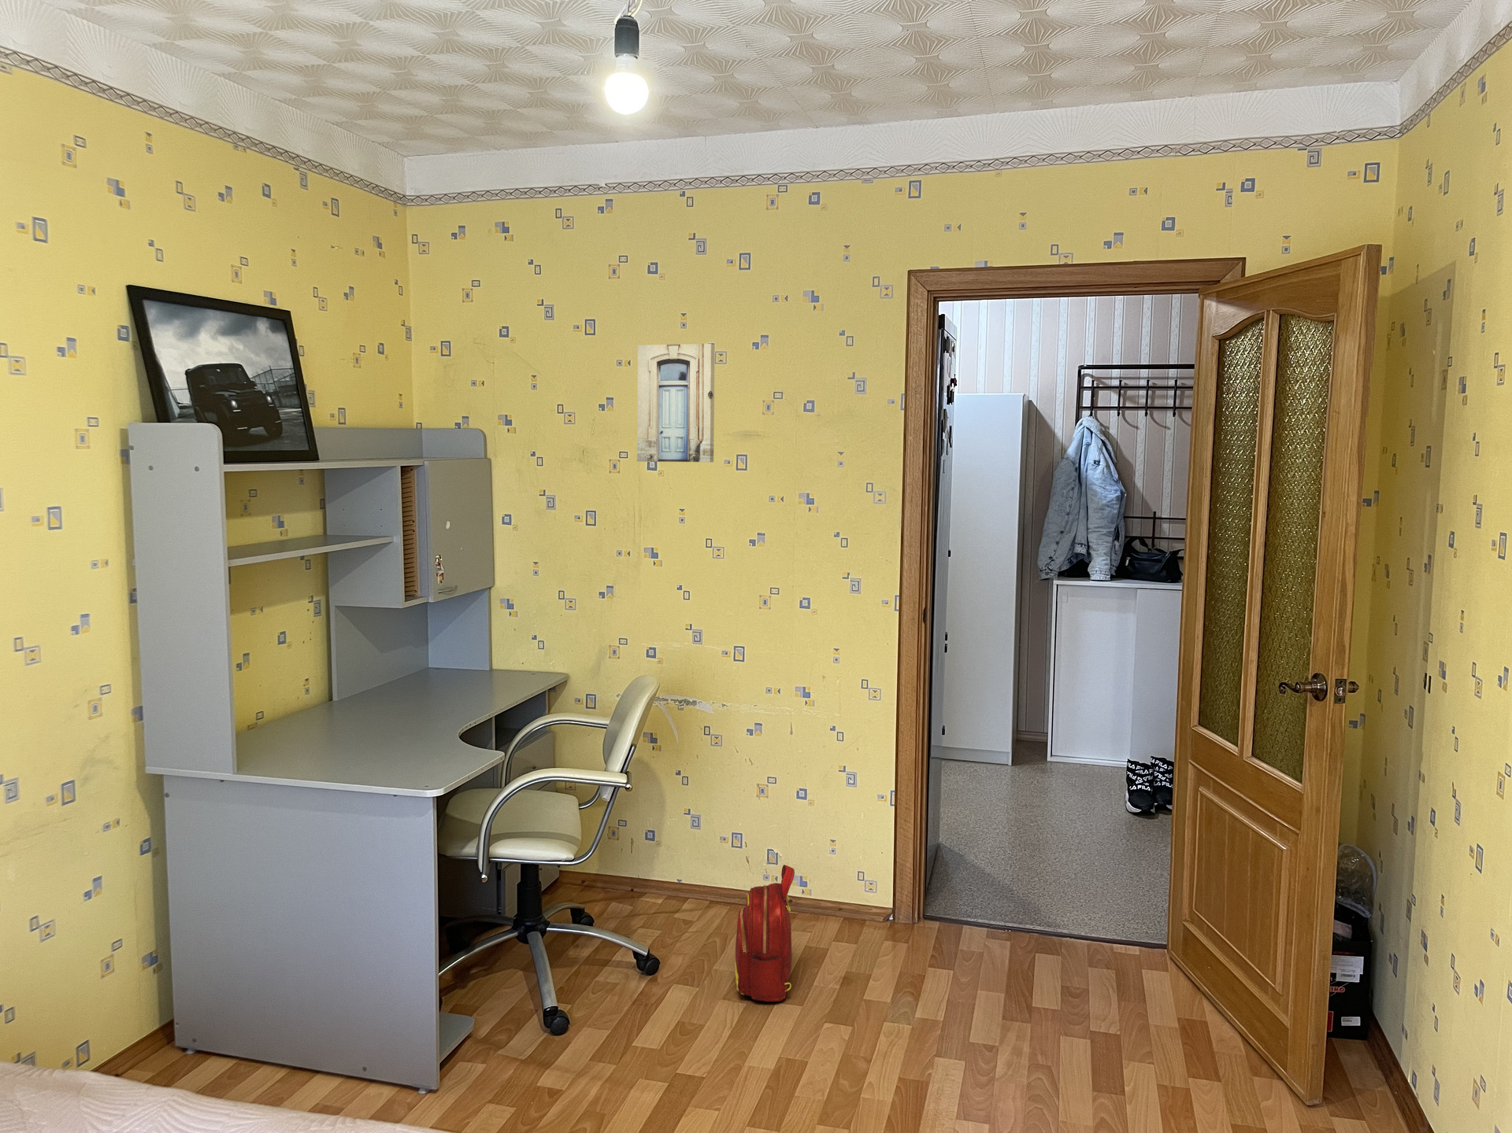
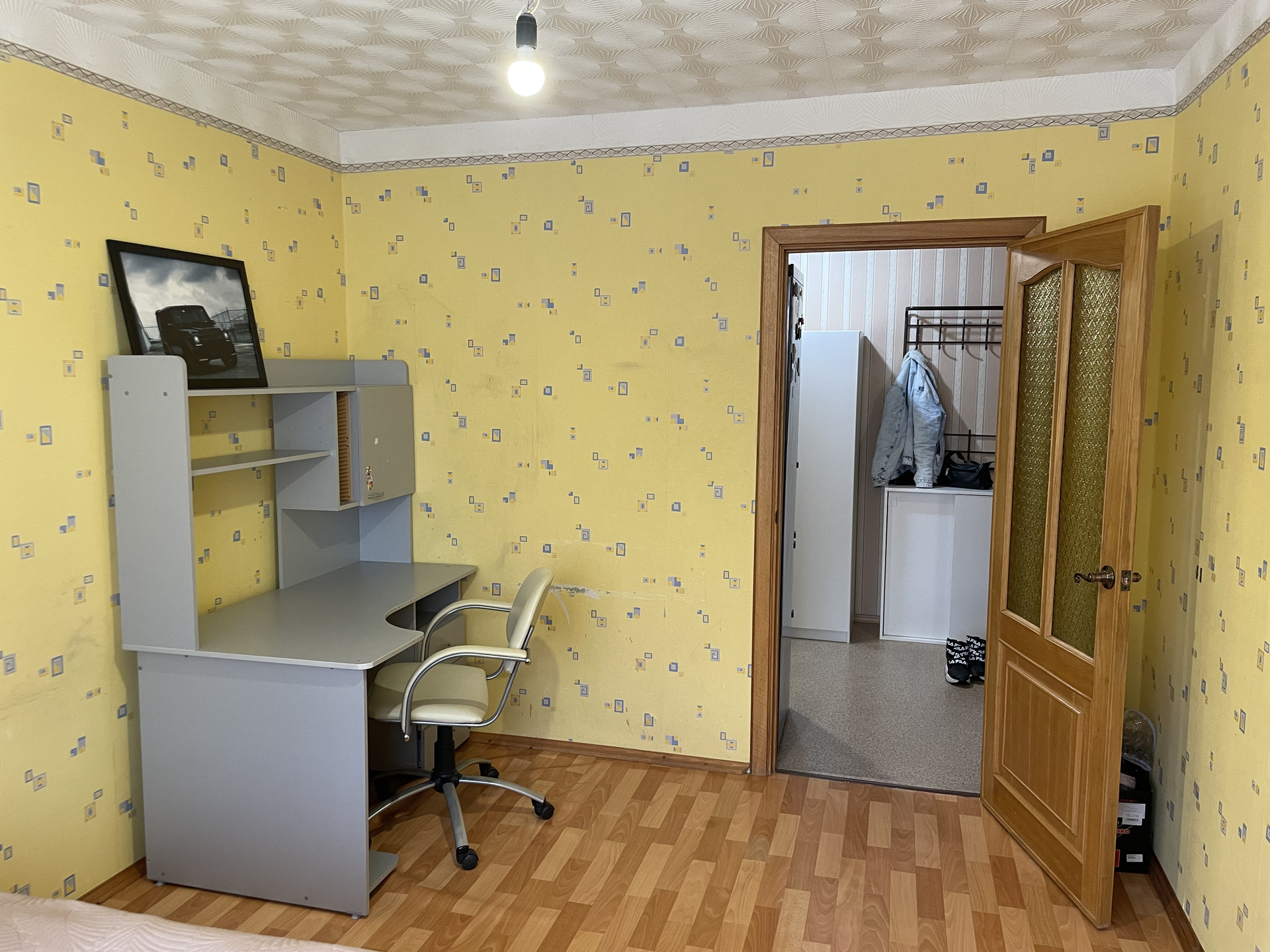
- backpack (764, 925)
- wall art (675, 403)
